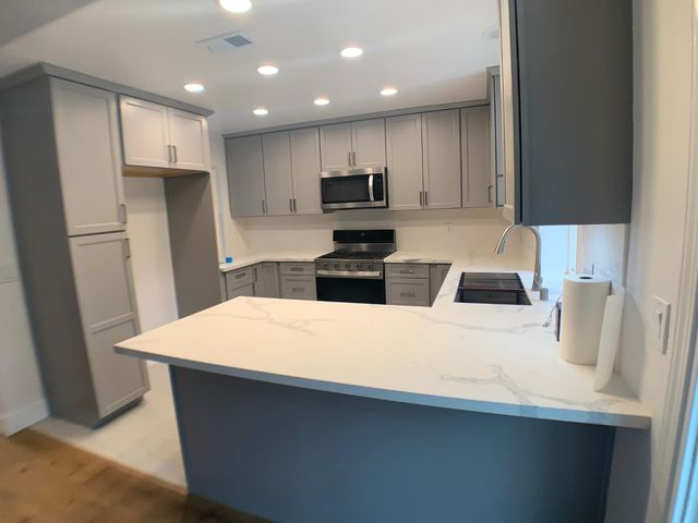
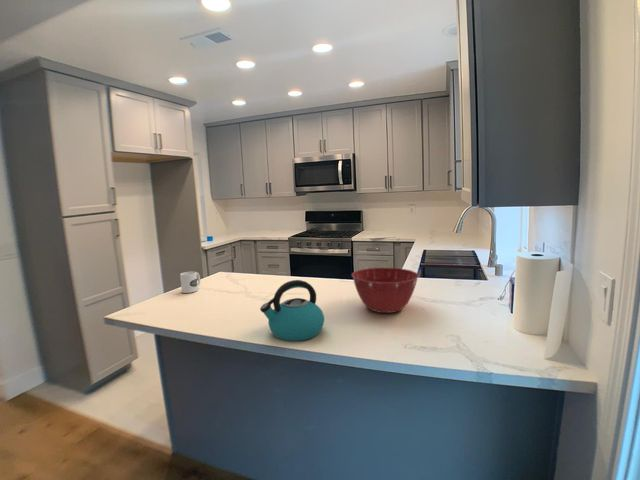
+ mixing bowl (385, 291)
+ mug (191, 281)
+ kettle (291, 307)
